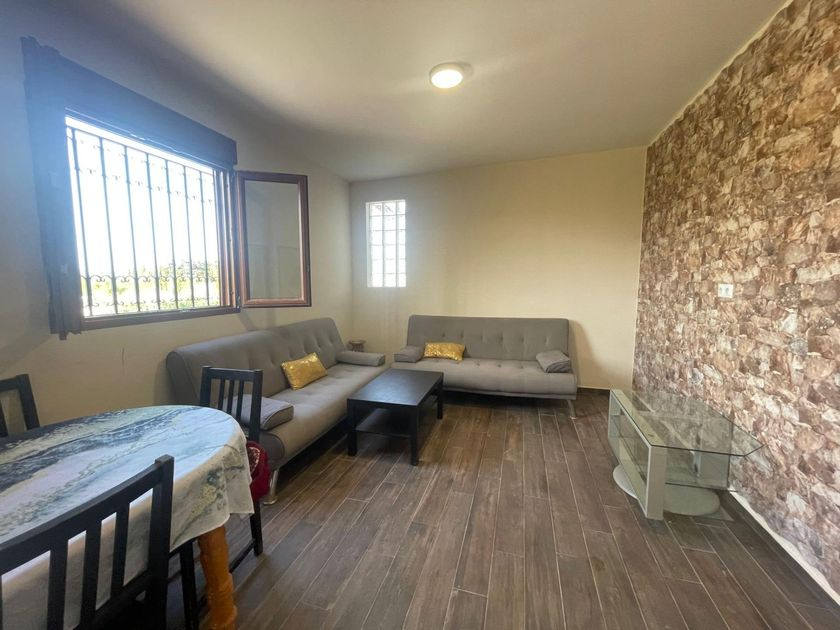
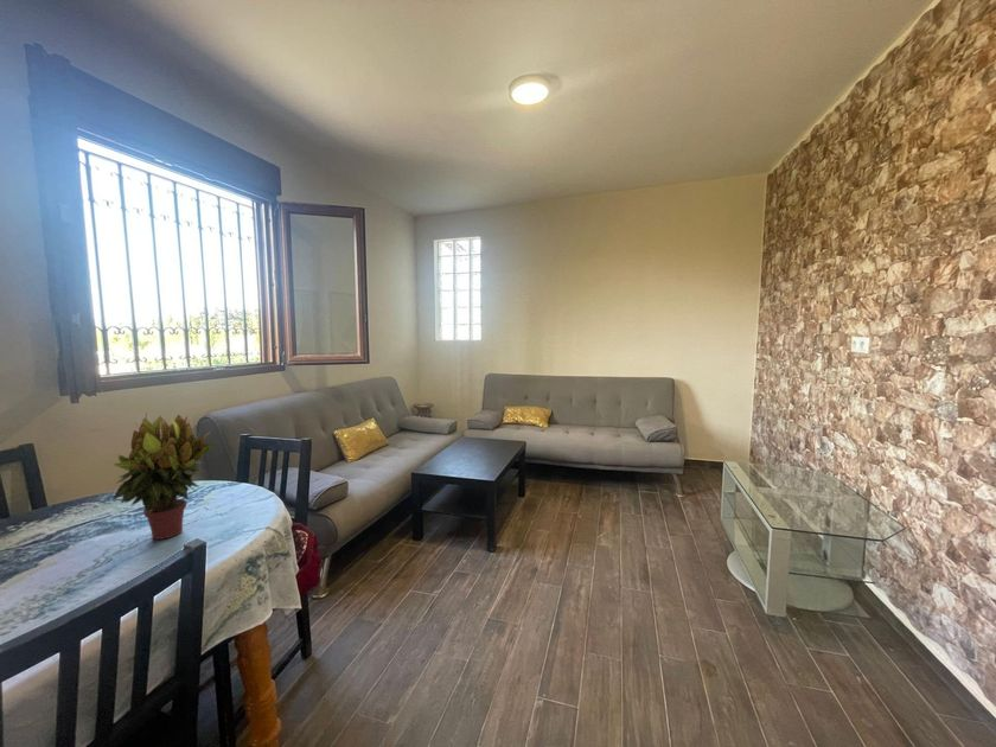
+ potted plant (161, 475)
